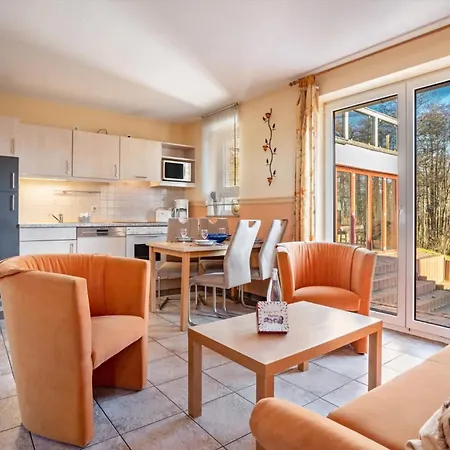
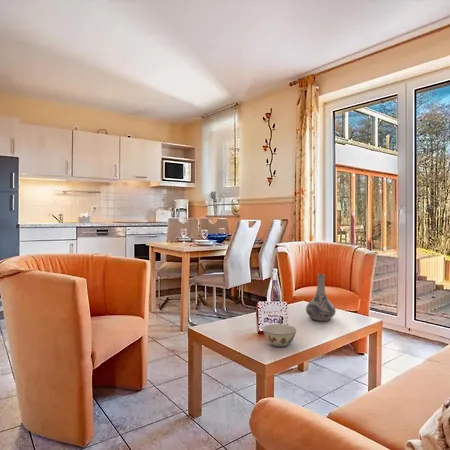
+ decorative vase (320, 296)
+ chinaware (279, 336)
